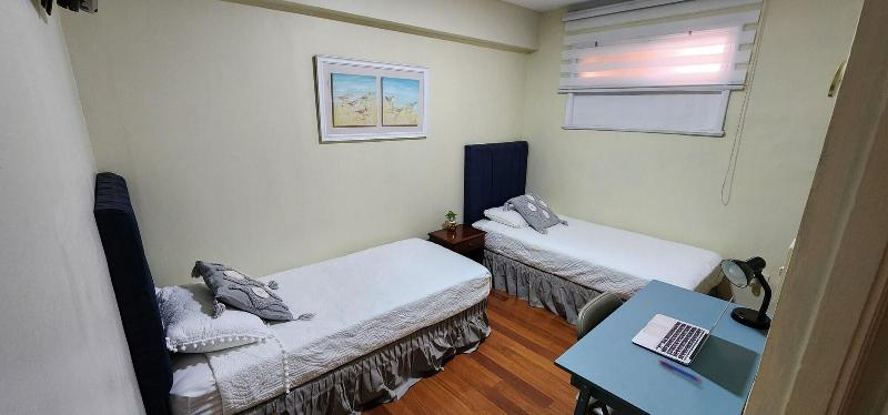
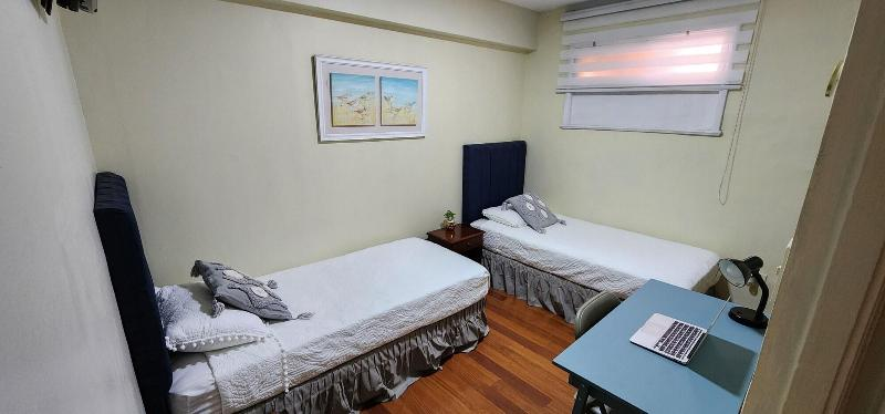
- pen (679, 370)
